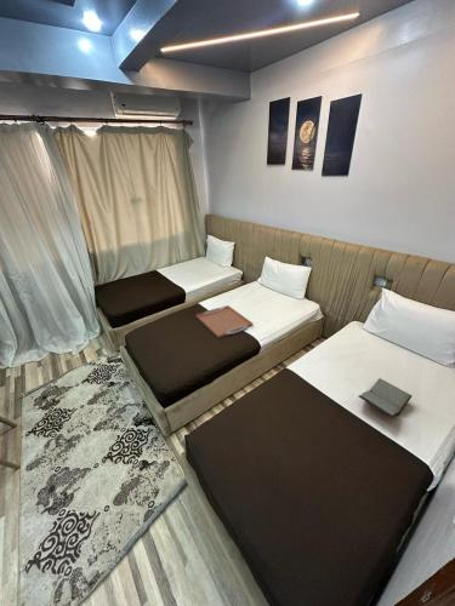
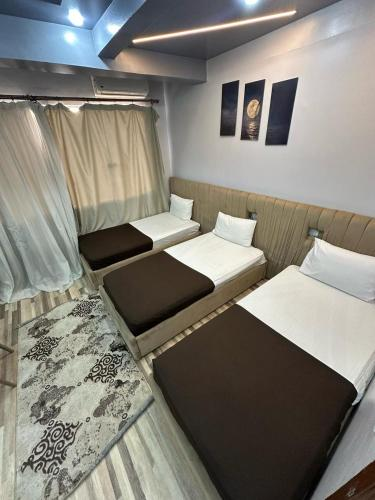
- book (383, 398)
- serving tray (223, 320)
